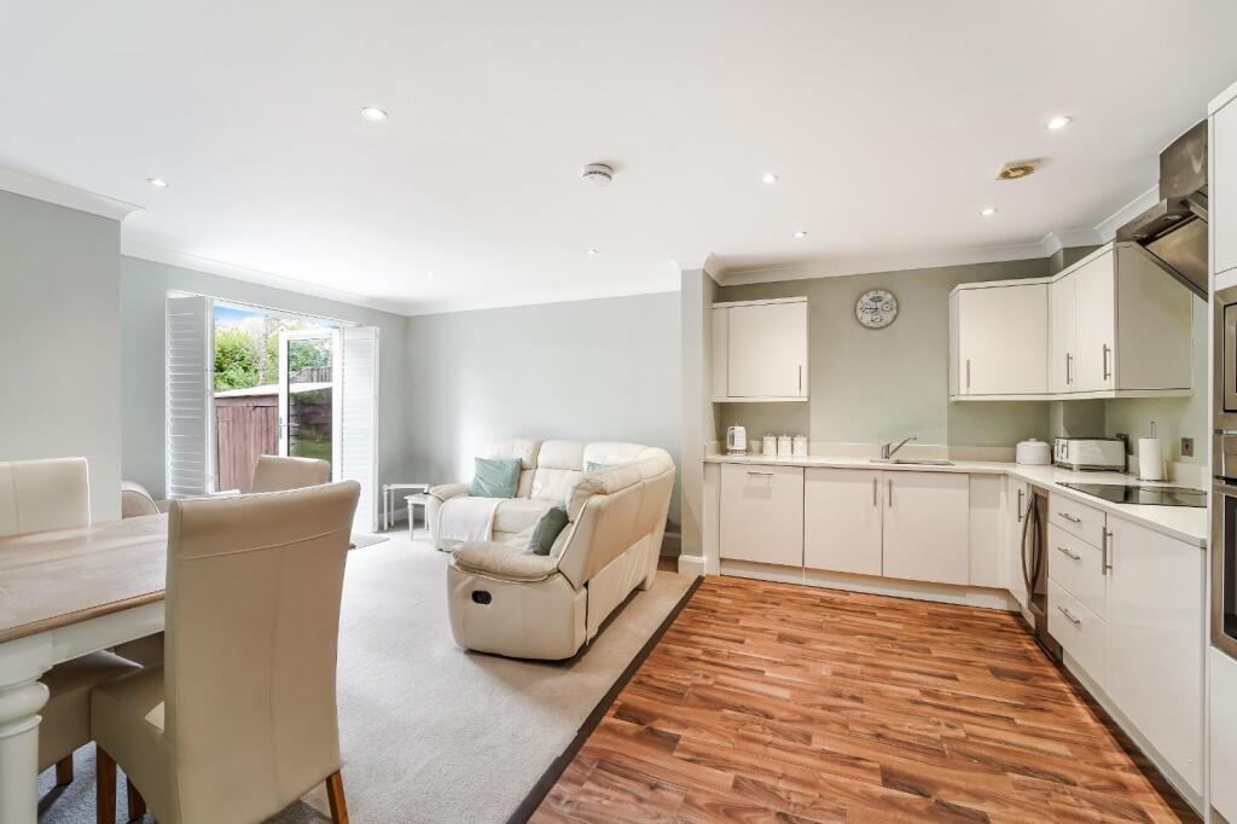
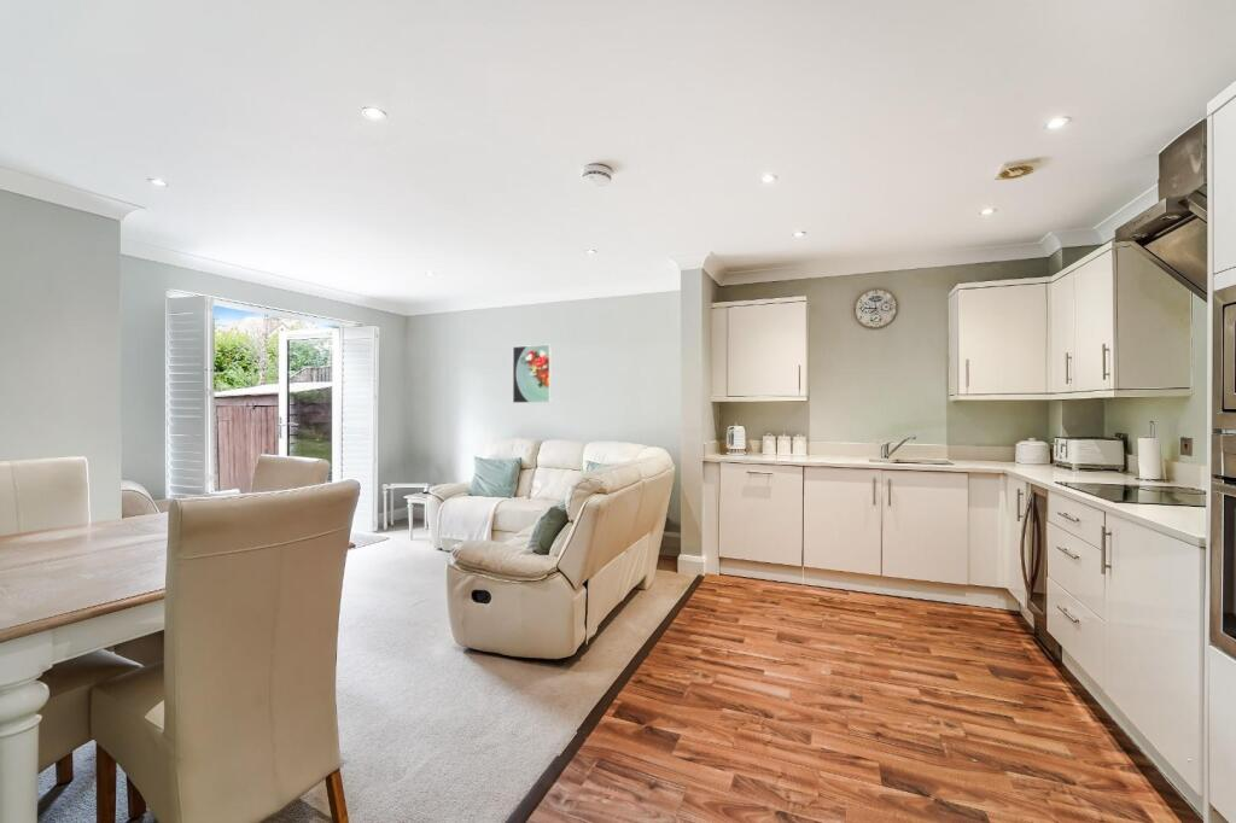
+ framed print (531, 374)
